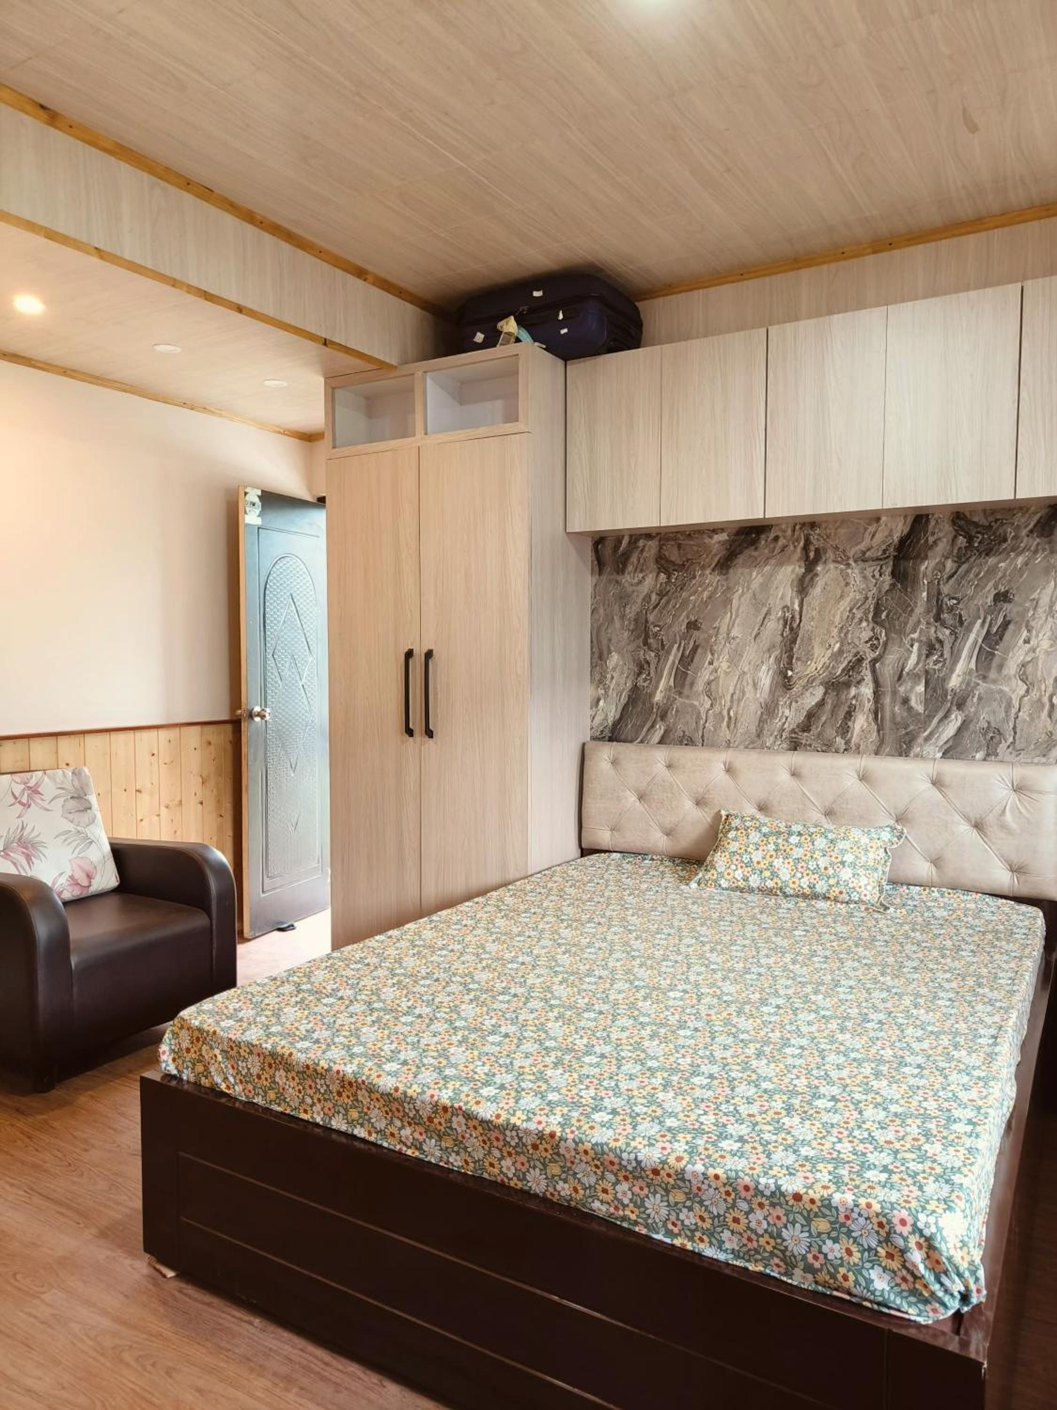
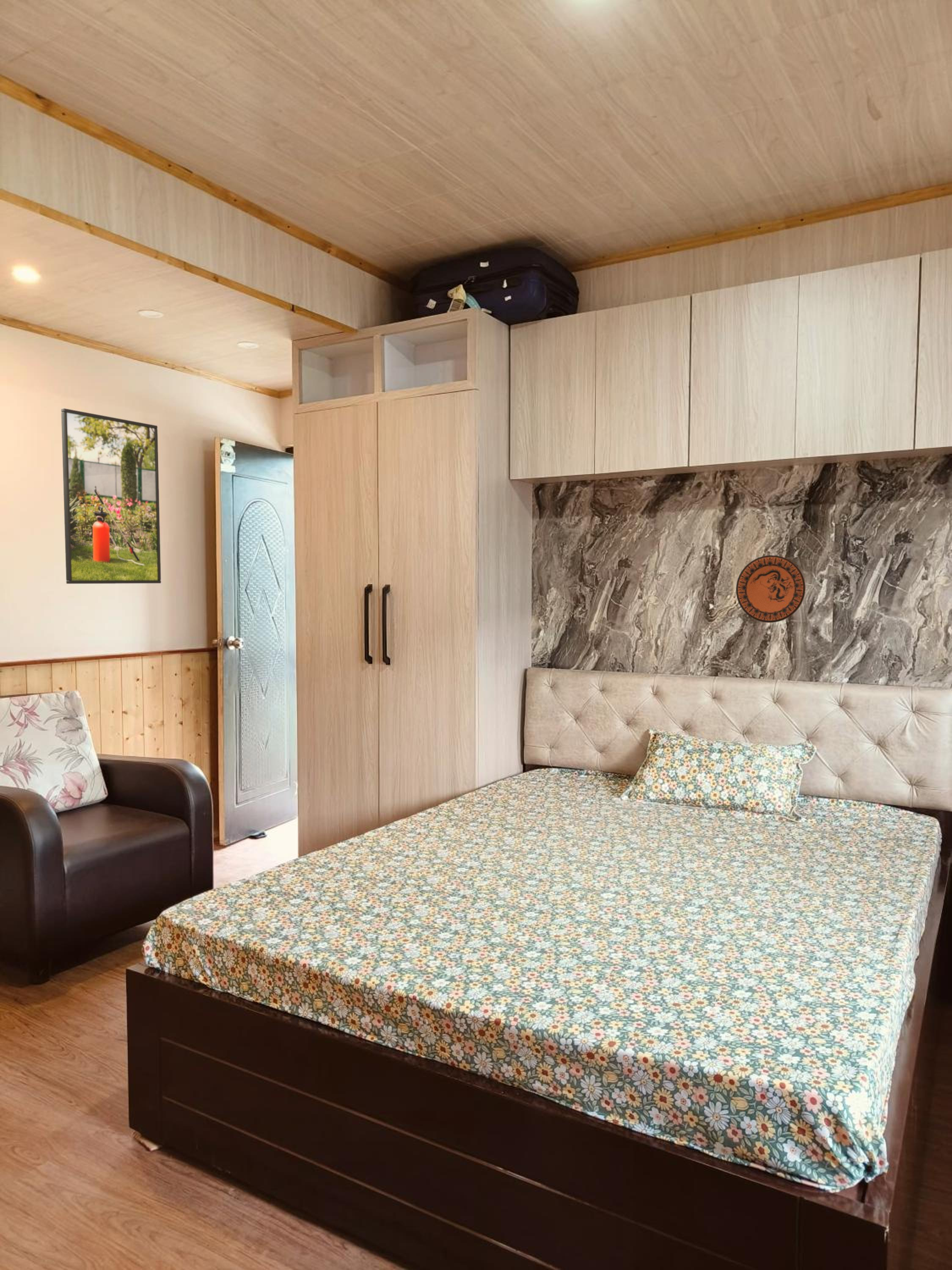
+ decorative plate (770, 589)
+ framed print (114, 501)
